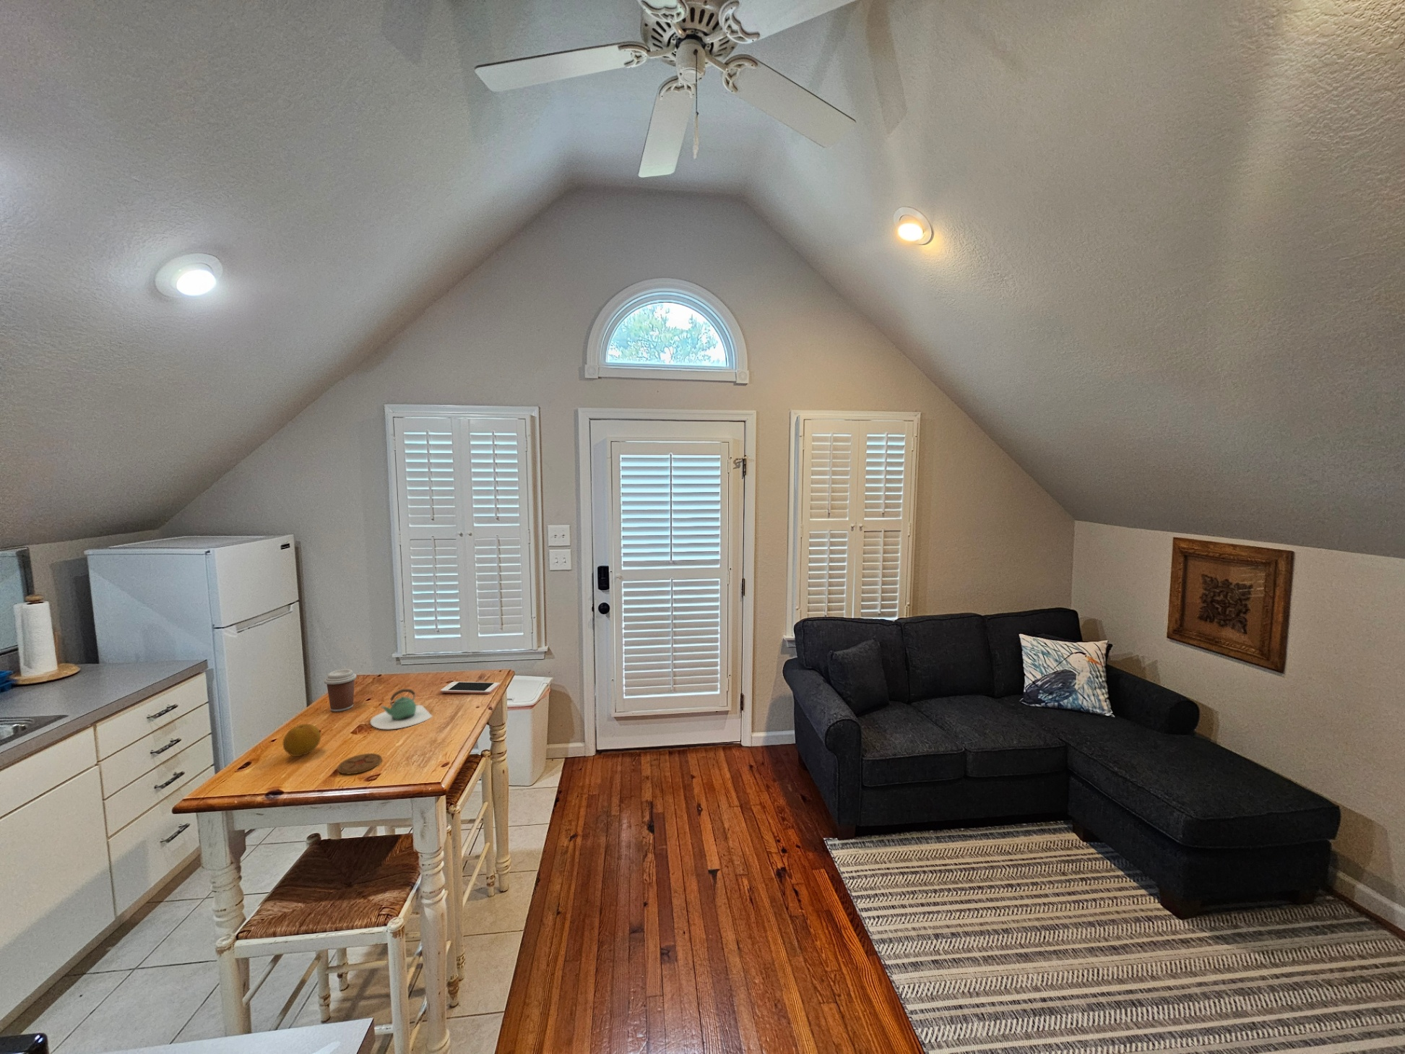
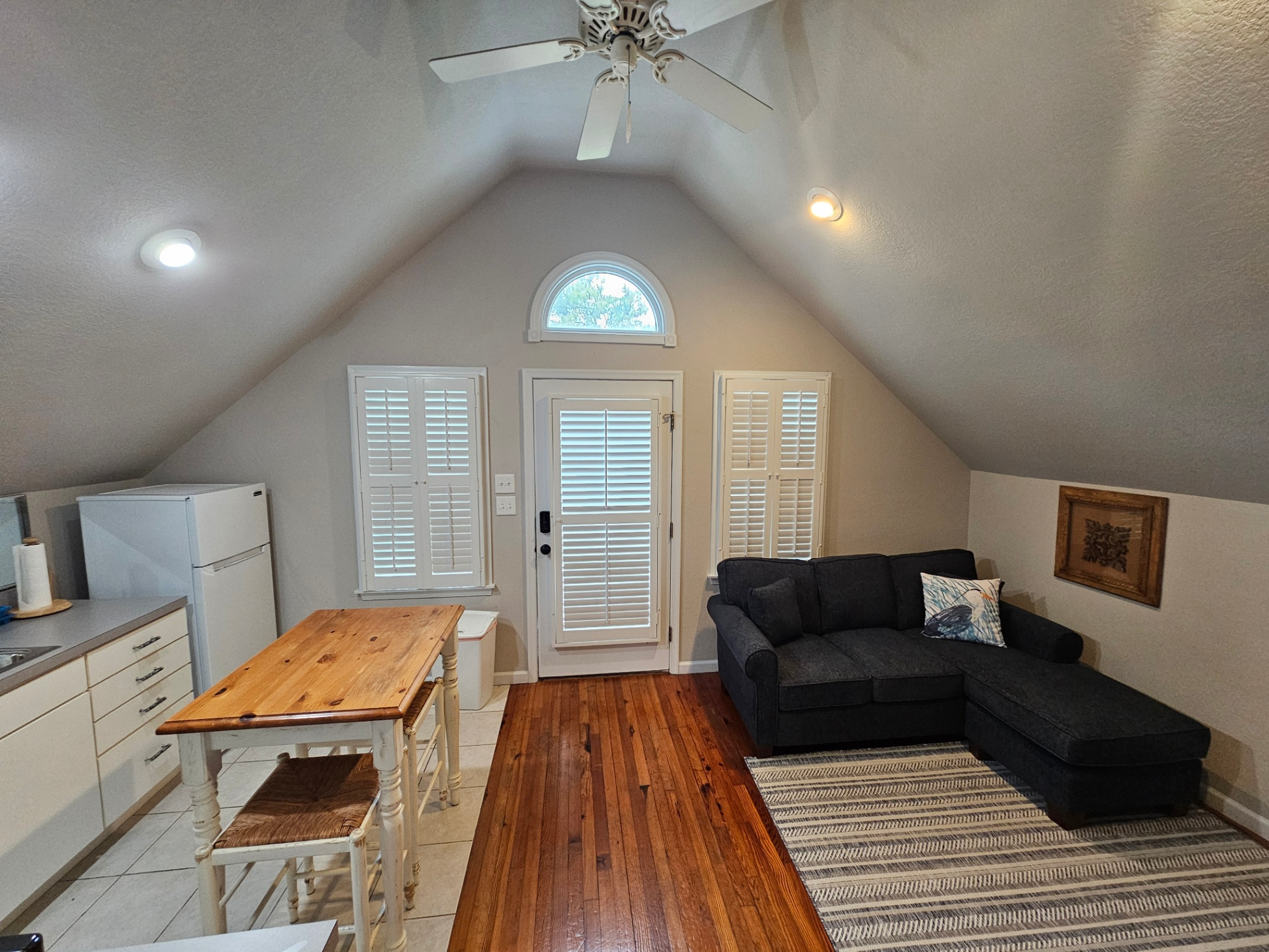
- cell phone (471, 688)
- teapot (402, 703)
- coaster (360, 763)
- fruit (302, 740)
- coffee cup (341, 690)
